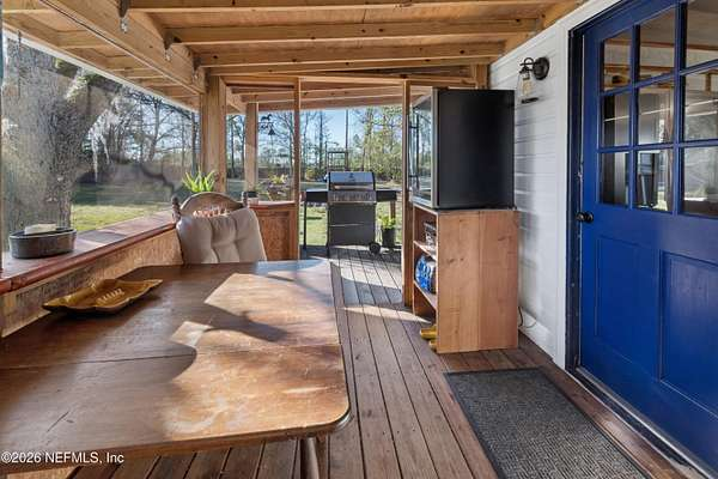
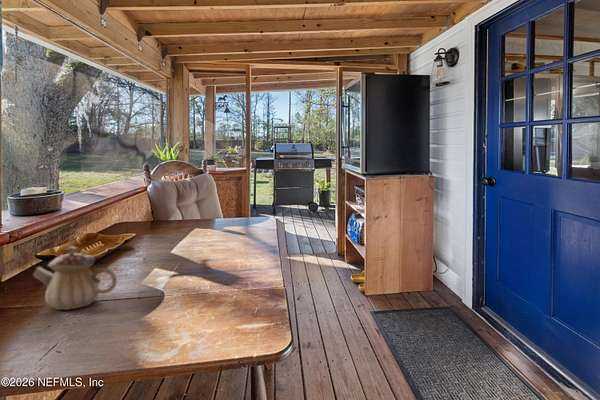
+ teapot (76, 274)
